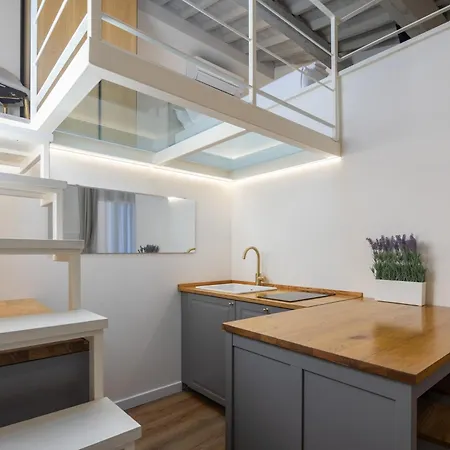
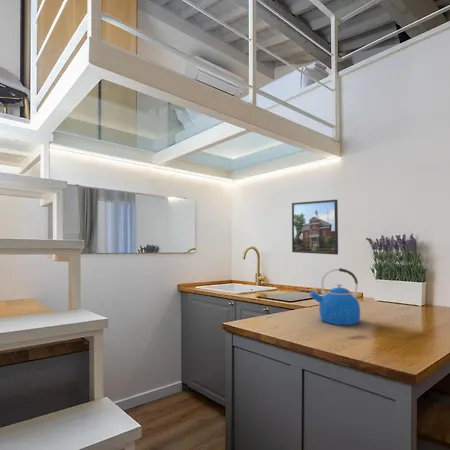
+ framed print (313, 227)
+ kettle (334, 294)
